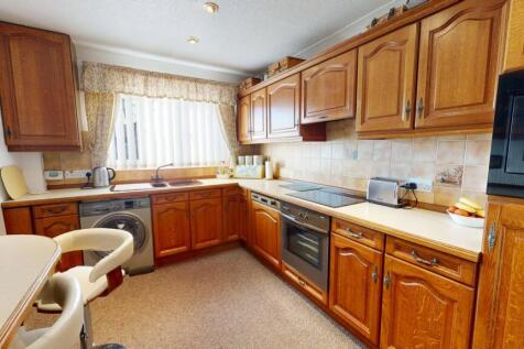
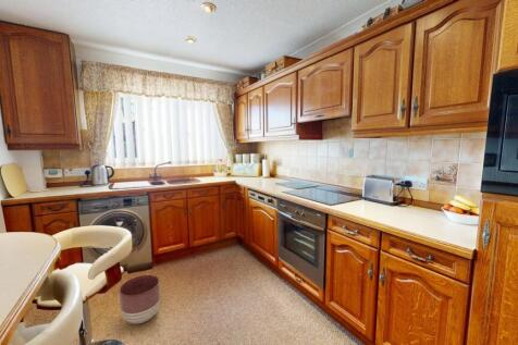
+ planter (140, 300)
